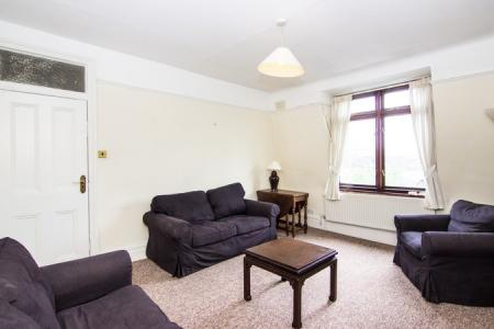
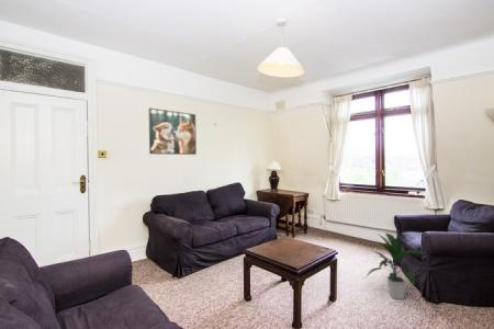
+ indoor plant (392, 263)
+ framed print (173, 133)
